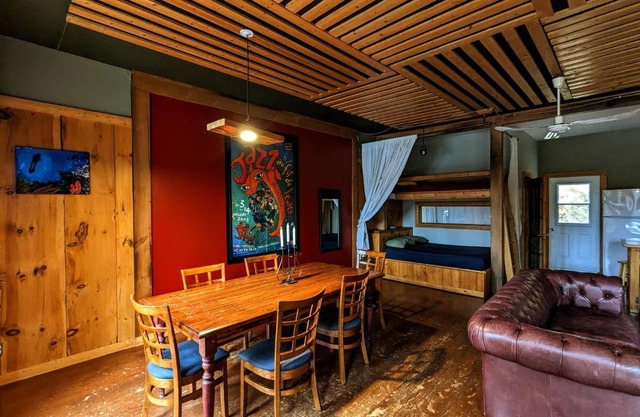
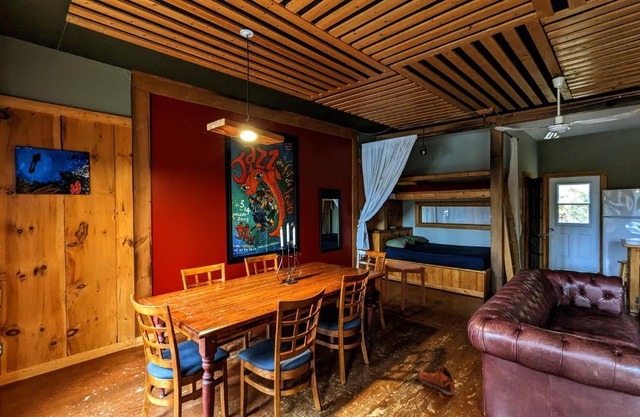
+ side table (403, 285)
+ sneaker (436, 375)
